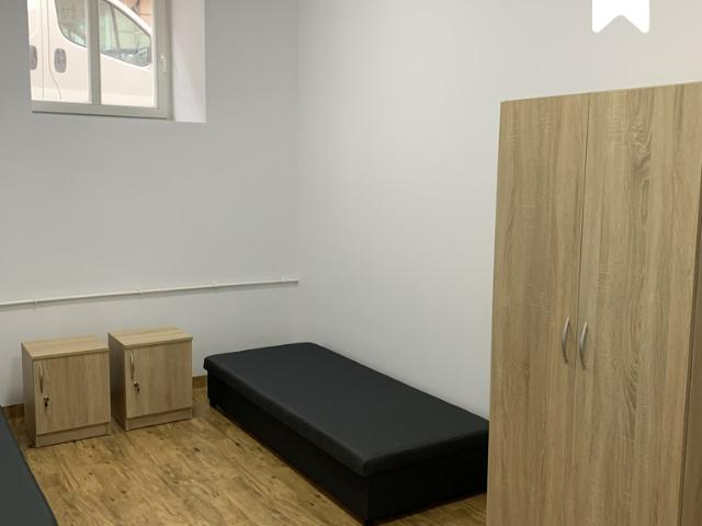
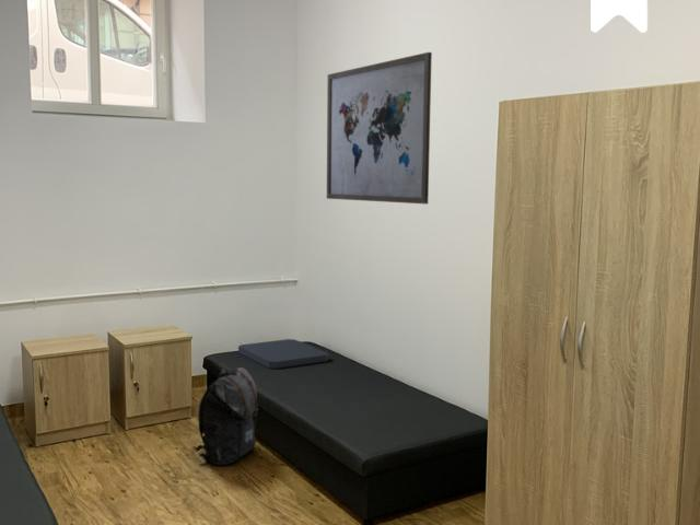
+ backpack (228, 411)
+ wall art (373, 133)
+ cushion (282, 352)
